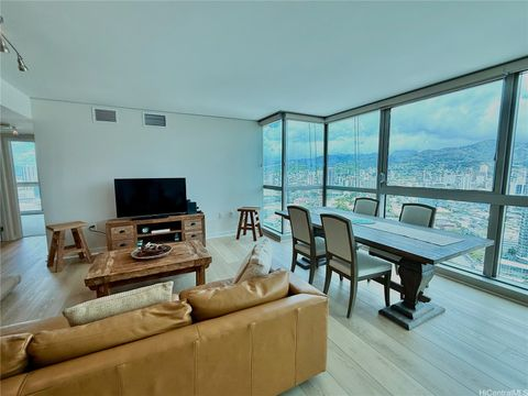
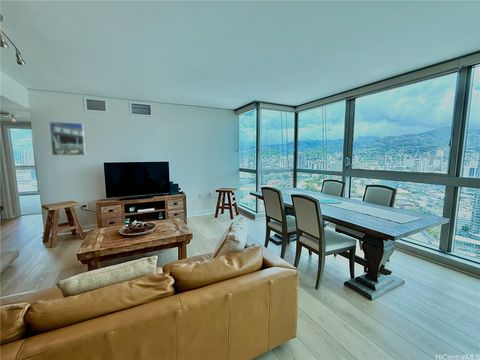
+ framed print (67, 139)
